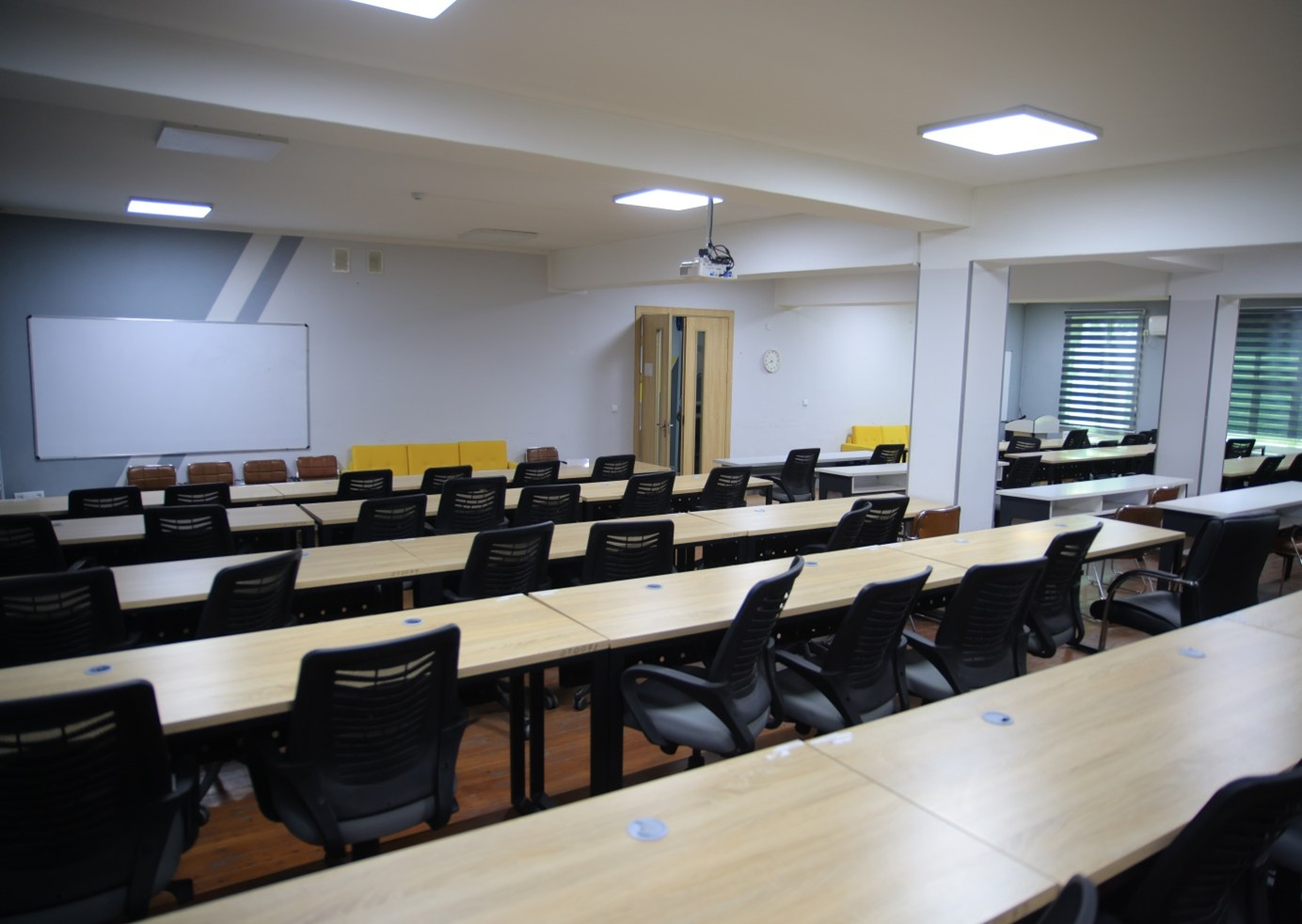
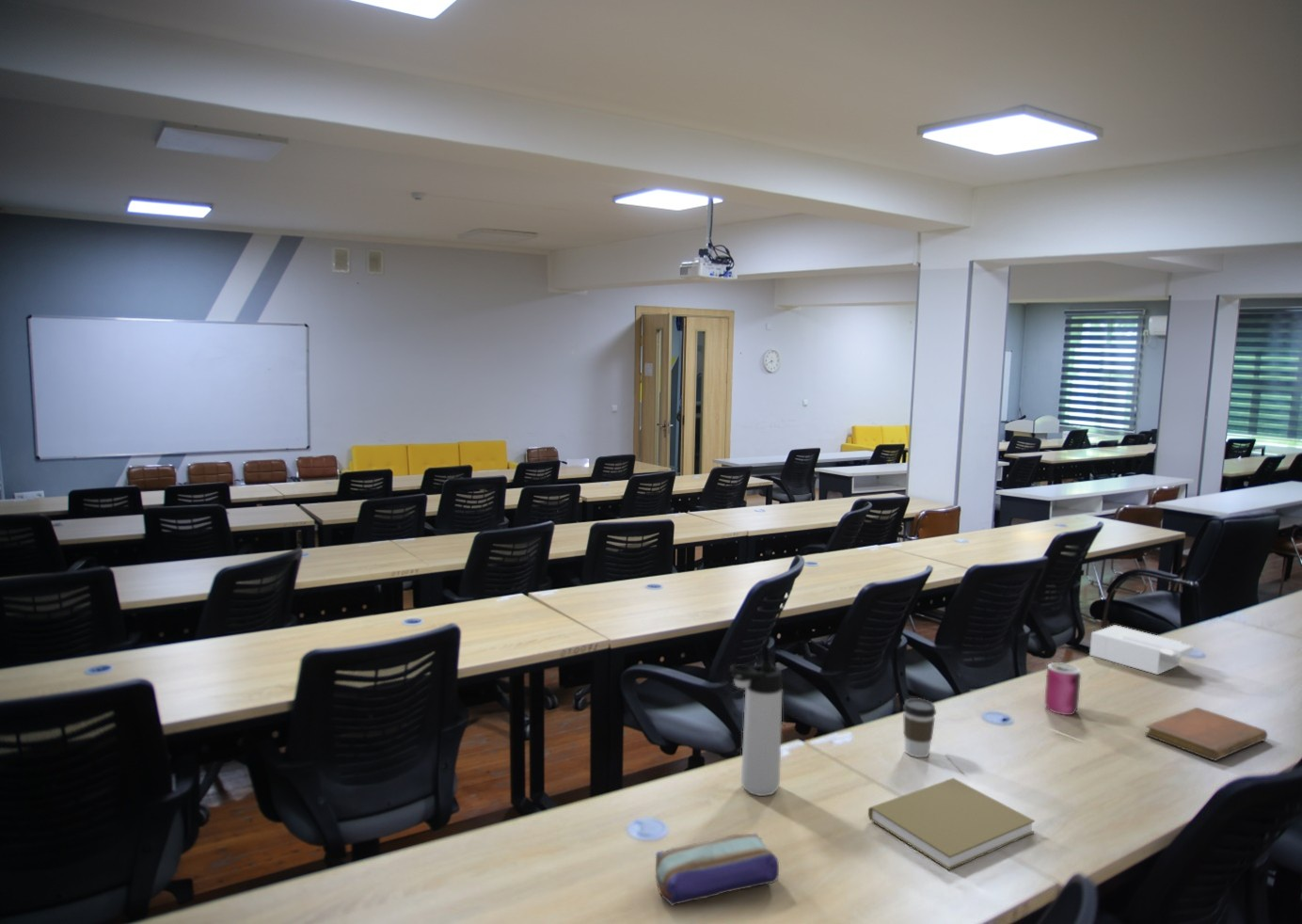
+ tissue box (1142, 649)
+ book (950, 819)
+ notebook (1206, 732)
+ pencil case (718, 867)
+ coffee cup (918, 727)
+ can (1062, 689)
+ thermos bottle (754, 727)
